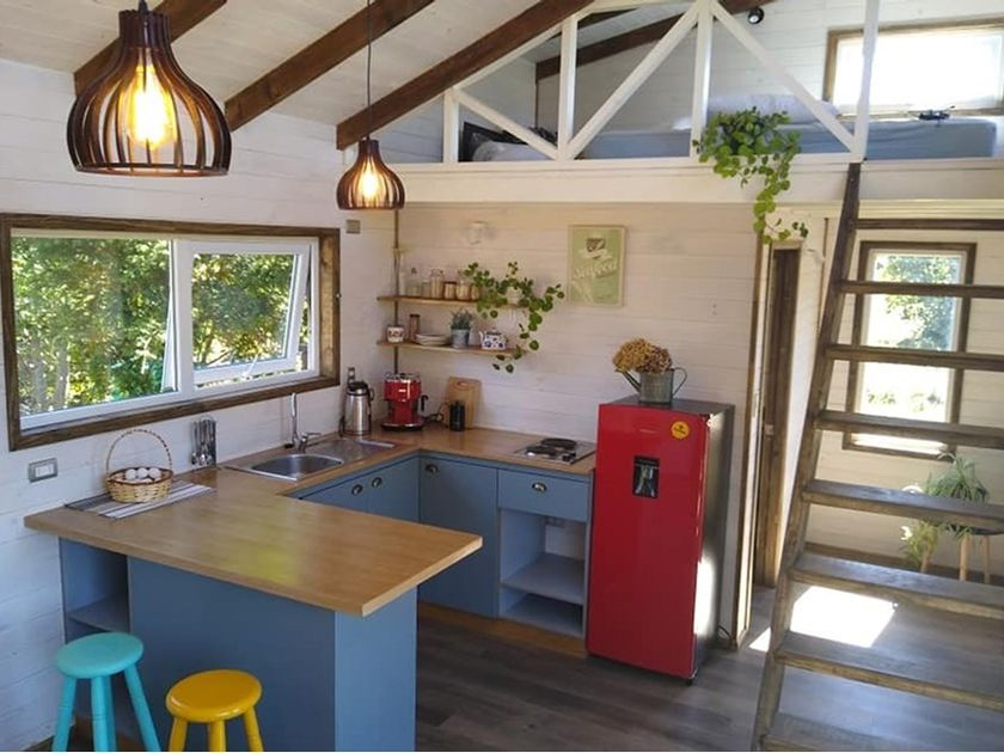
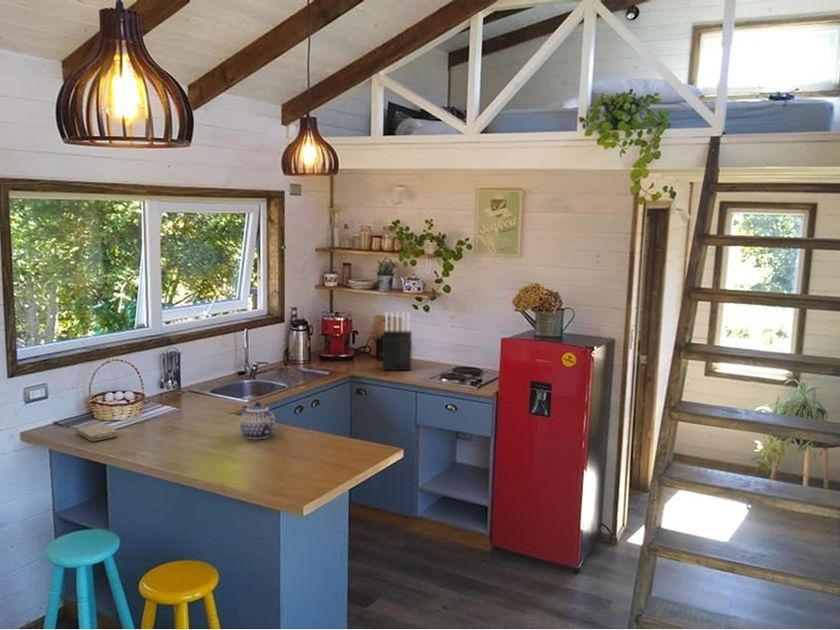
+ teapot (257, 419)
+ knife block (397, 341)
+ washcloth (97, 431)
